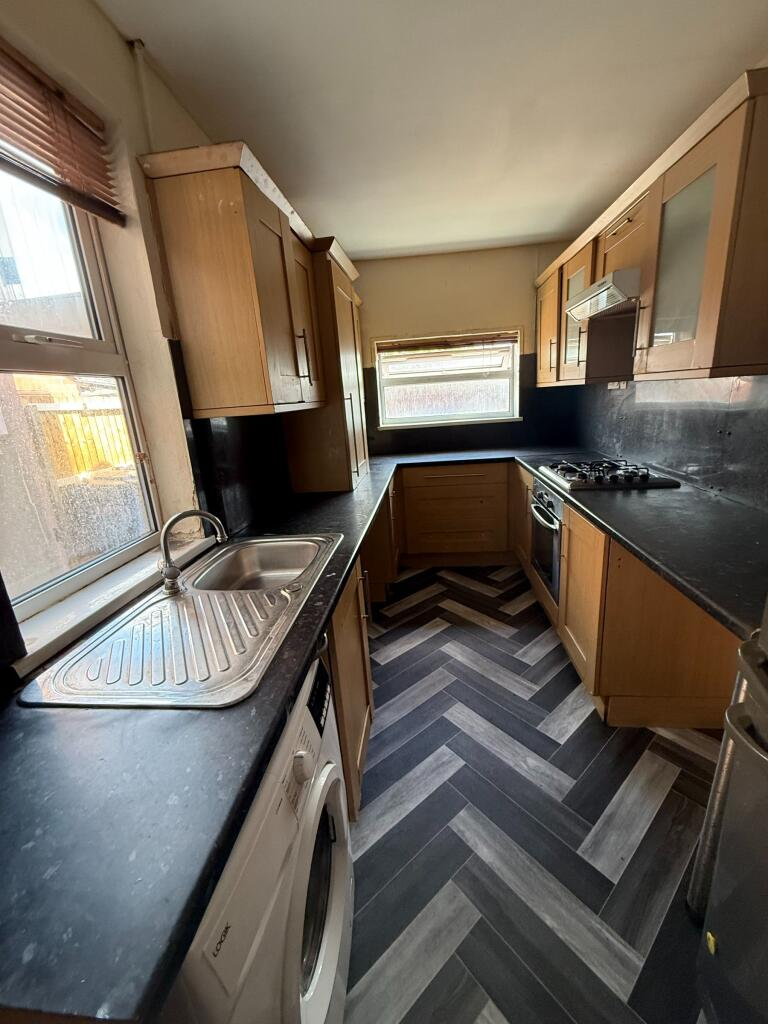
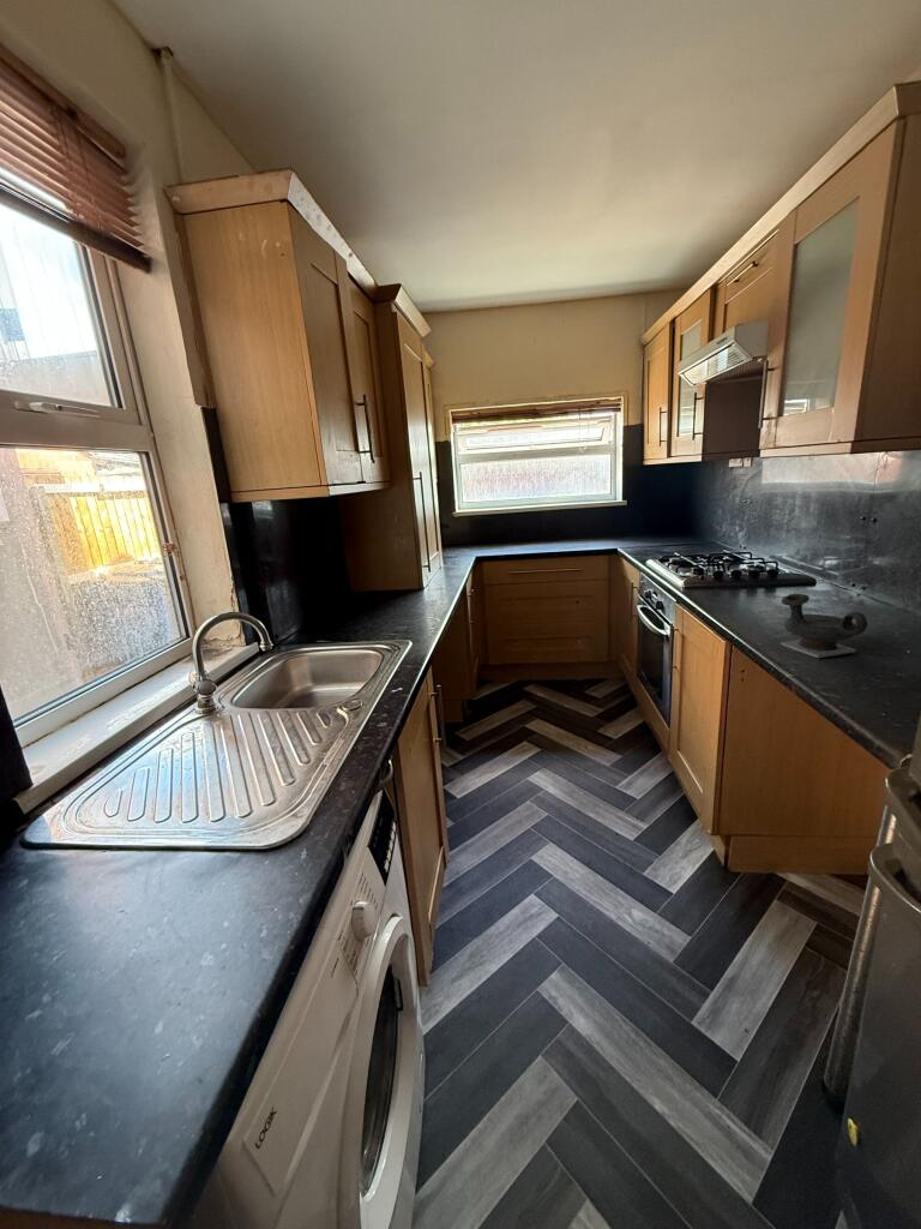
+ teapot (821, 623)
